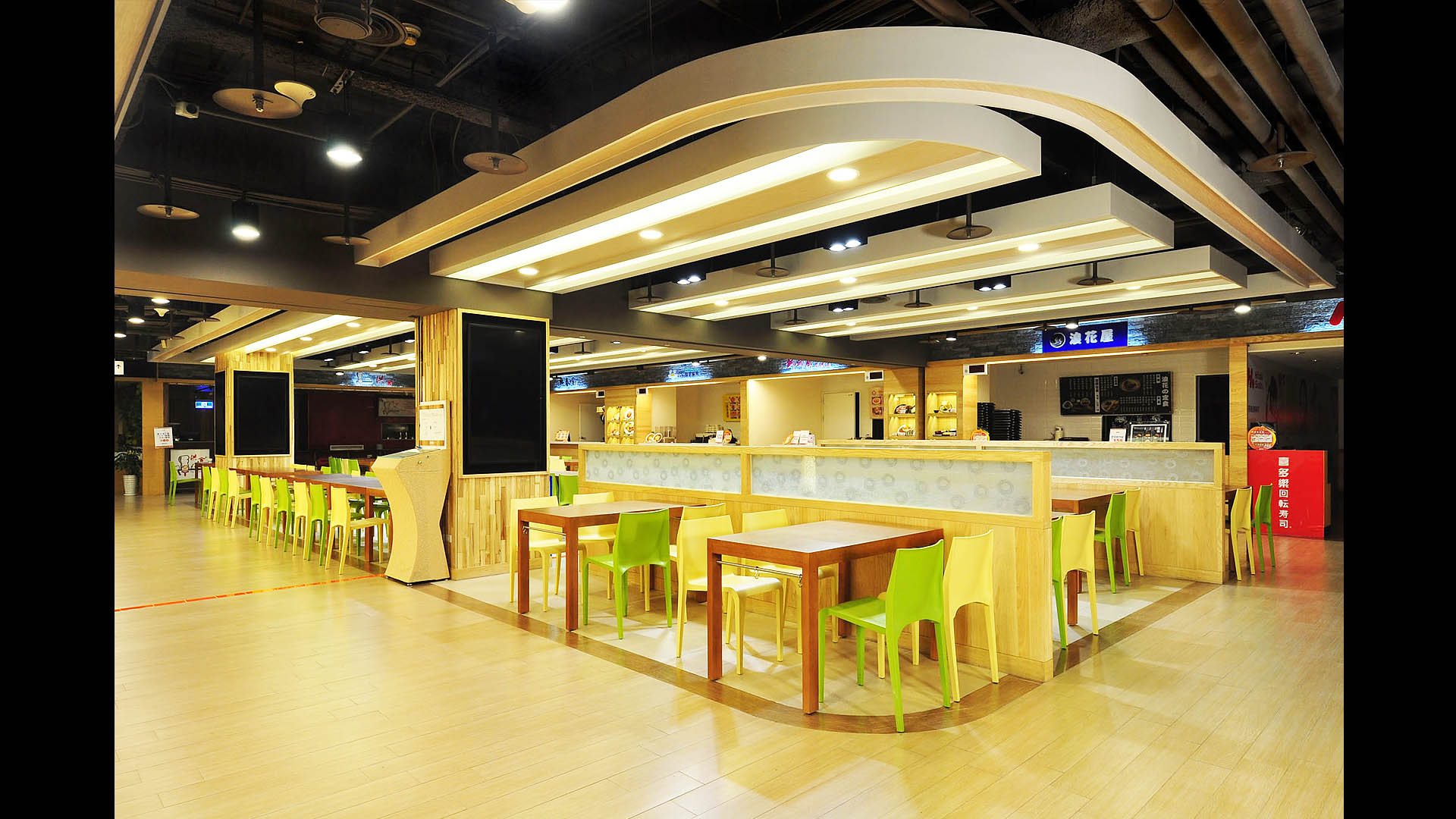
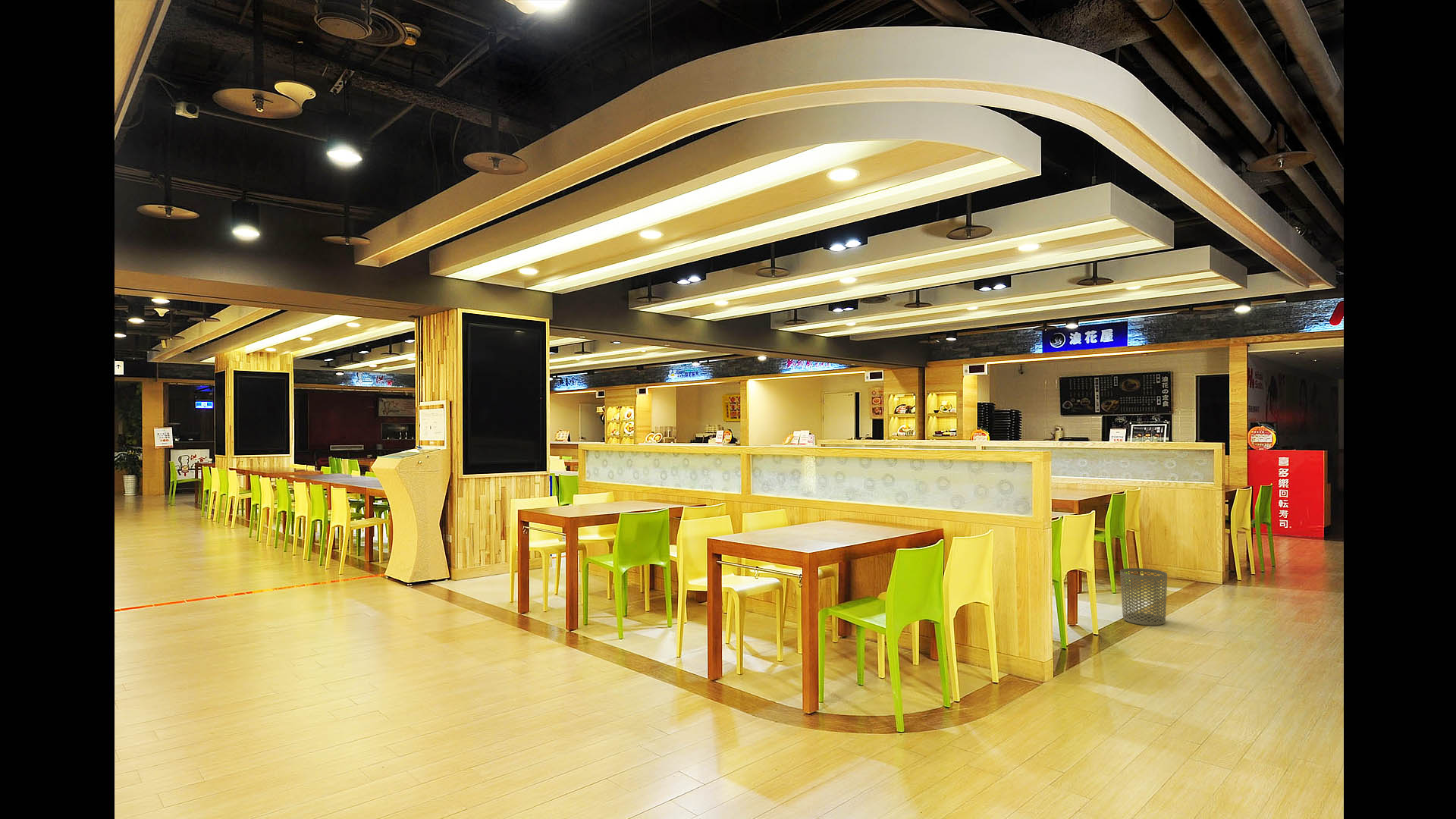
+ waste bin (1144, 596)
